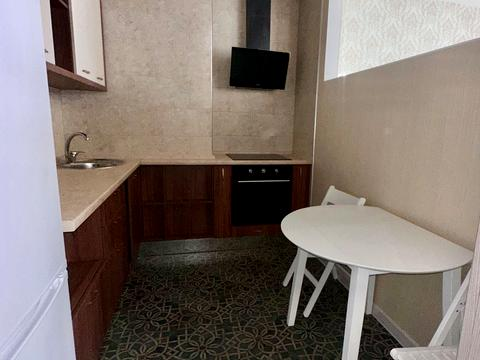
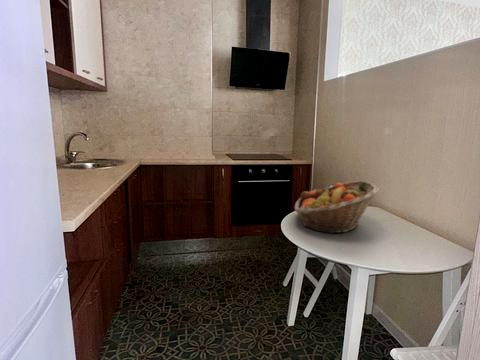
+ fruit basket (334, 203)
